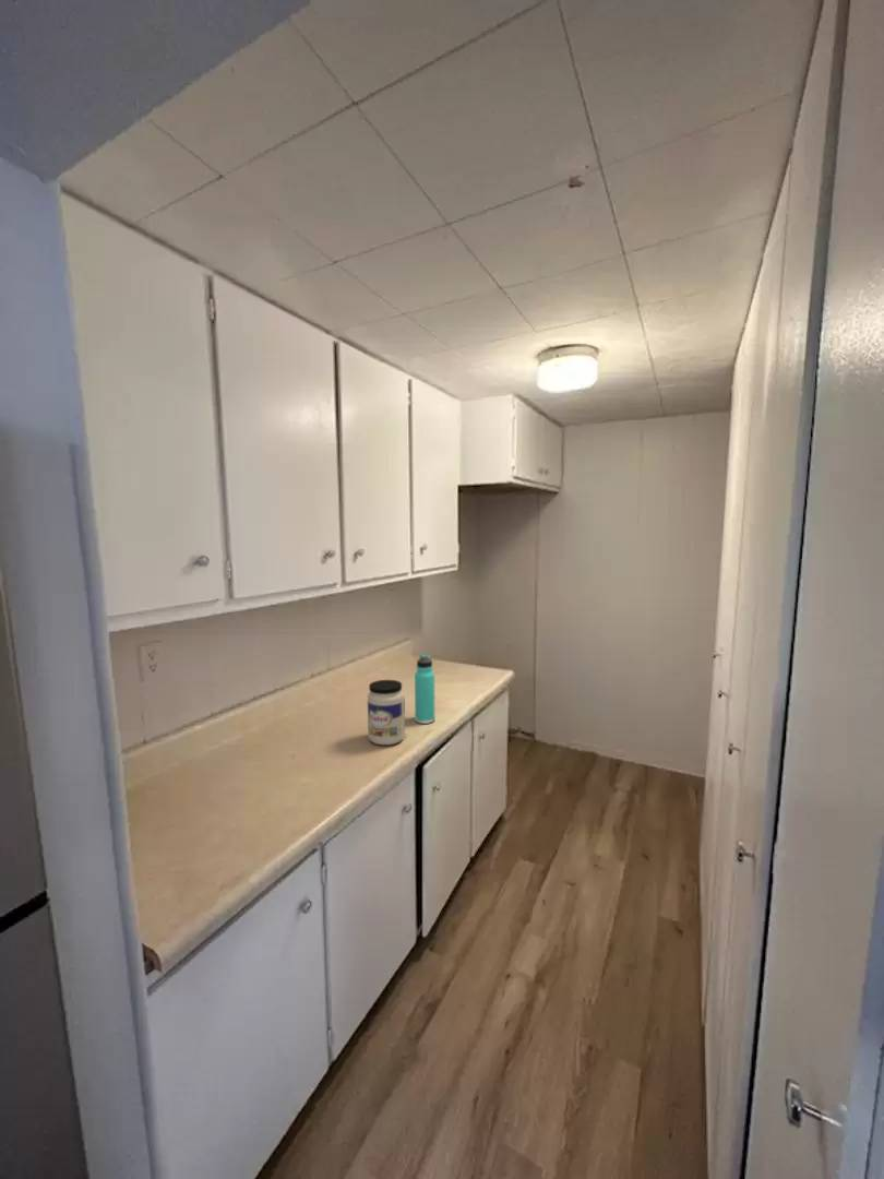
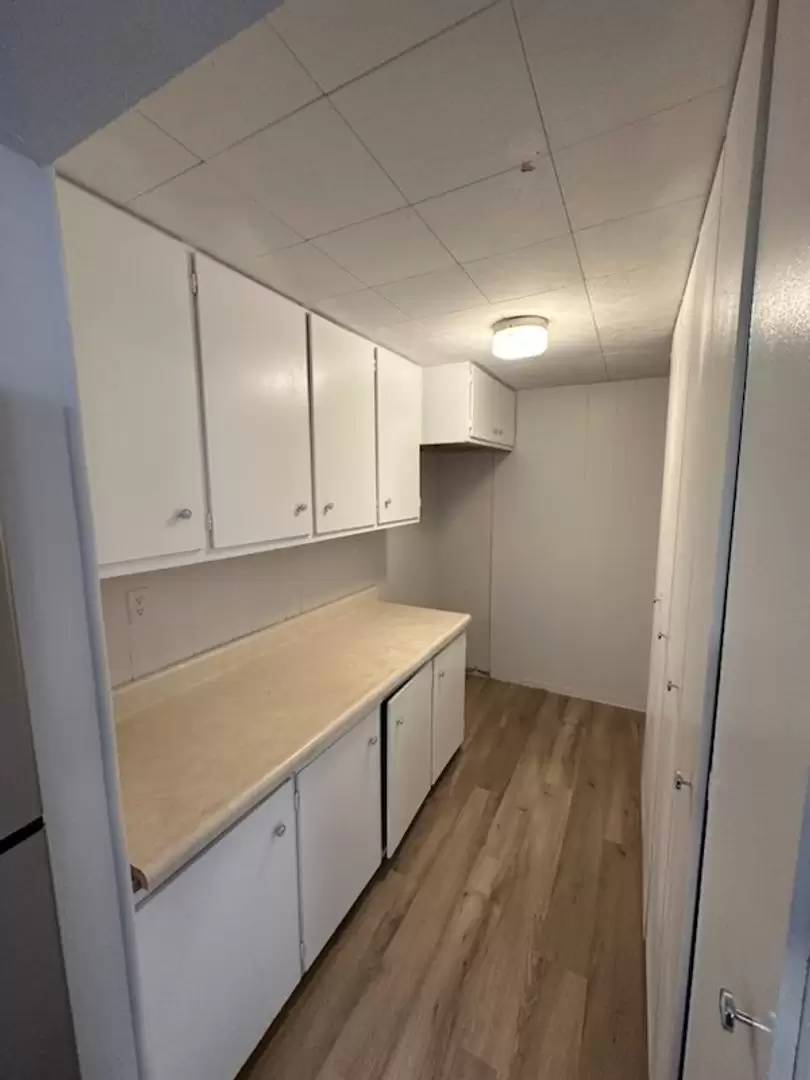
- jar (386, 712)
- thermos bottle (425, 688)
